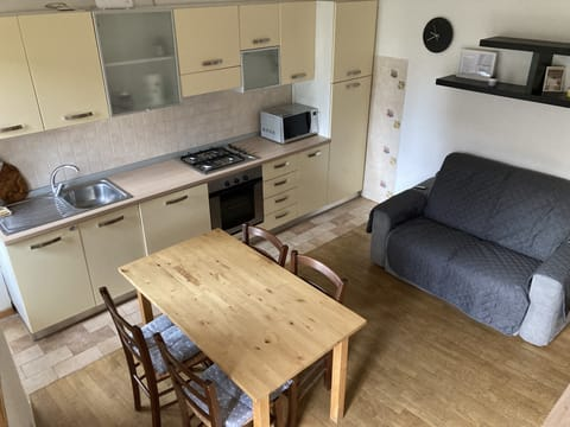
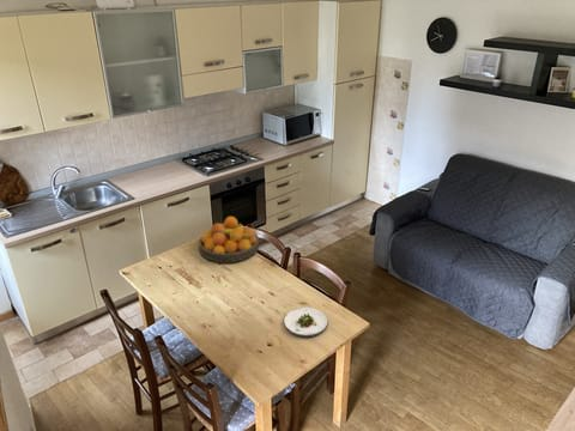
+ salad plate (305, 318)
+ fruit bowl (228, 236)
